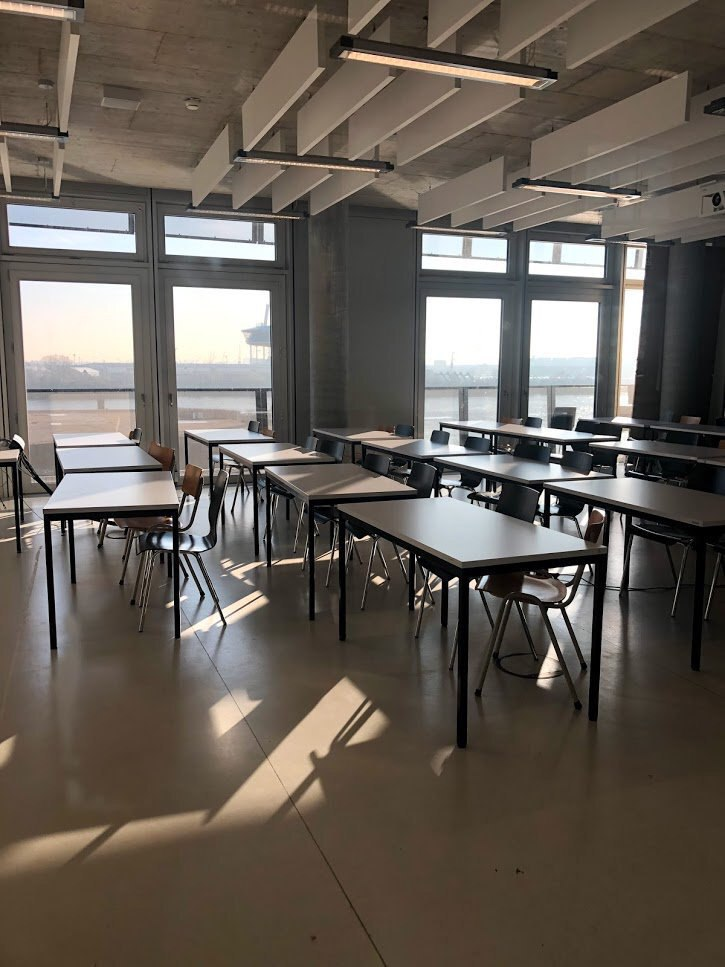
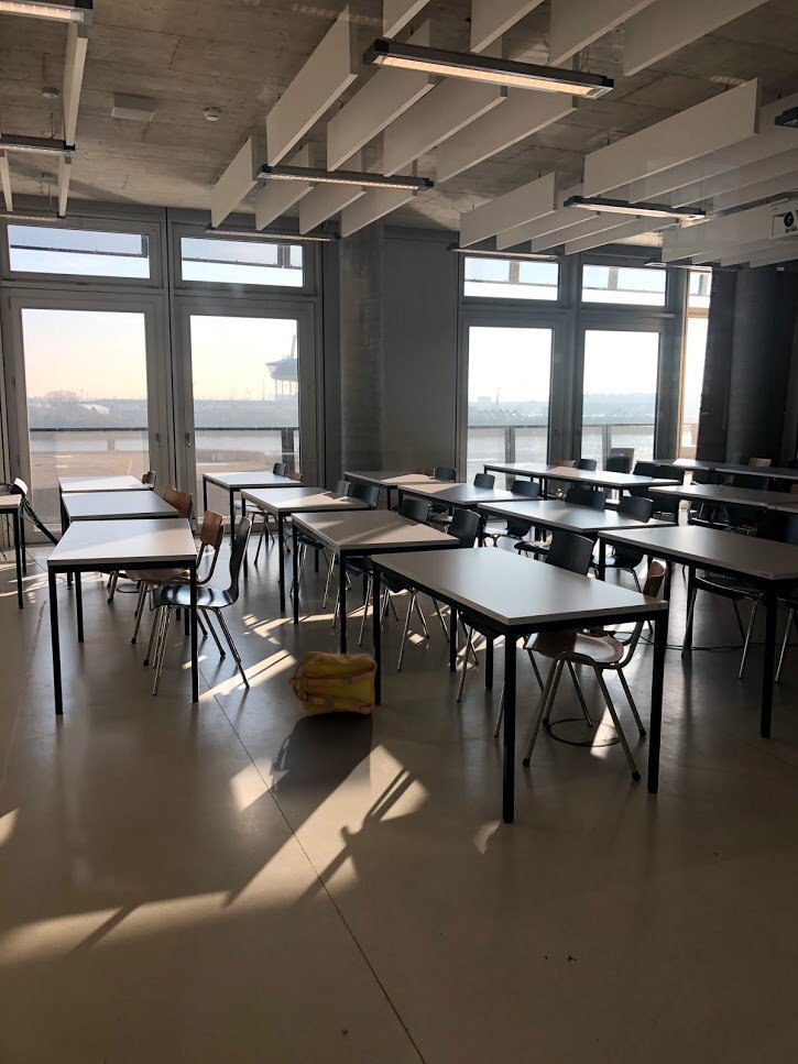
+ backpack (332, 682)
